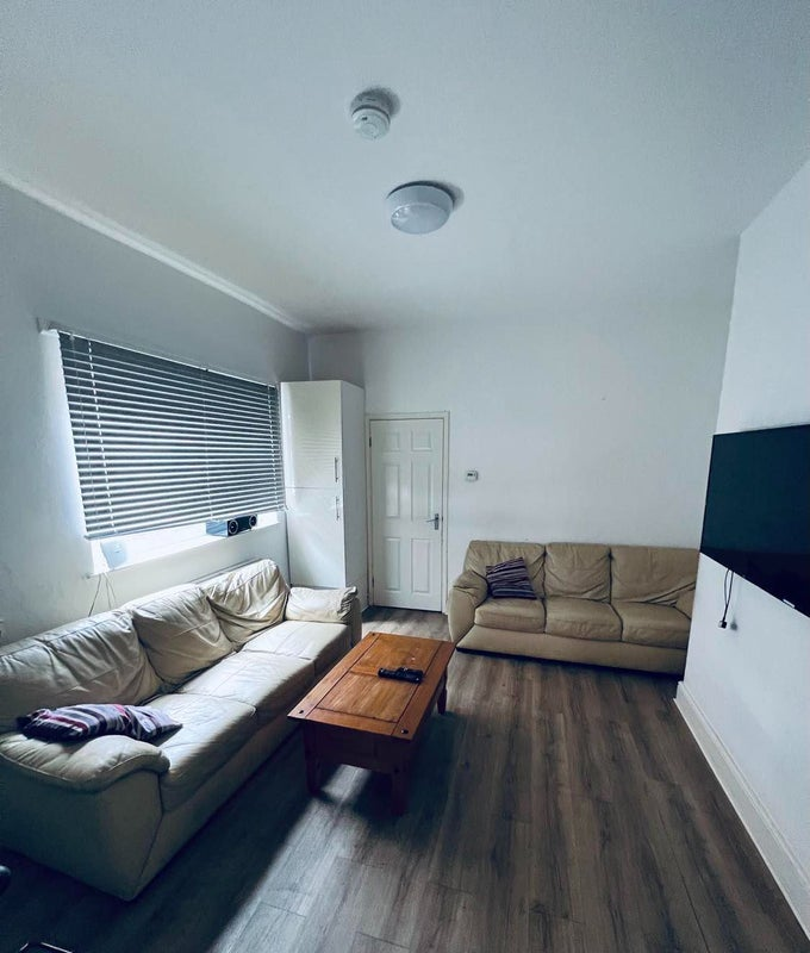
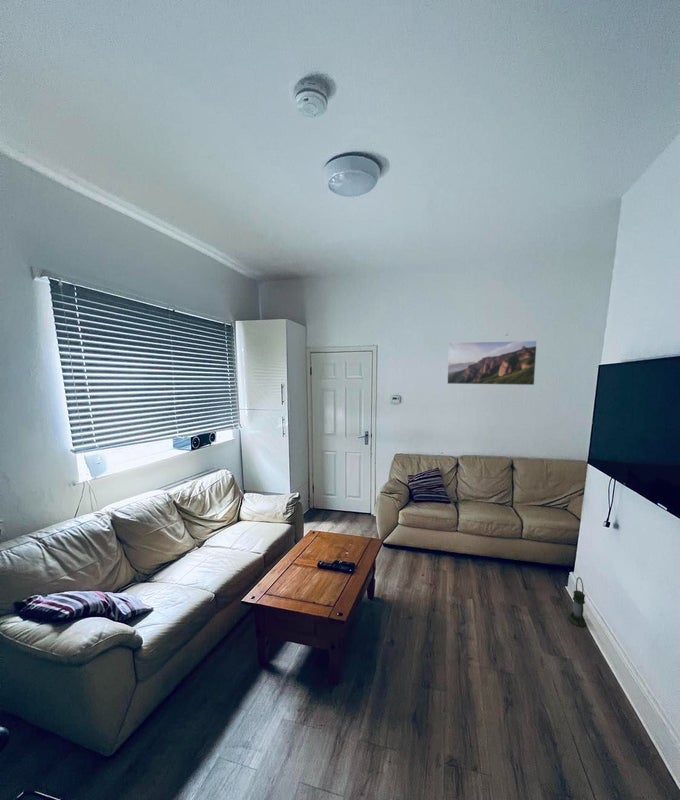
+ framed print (489, 363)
+ lantern (578, 599)
